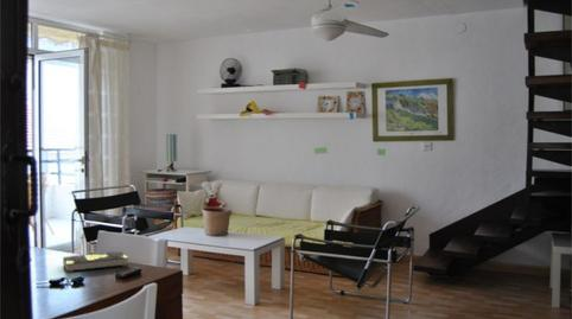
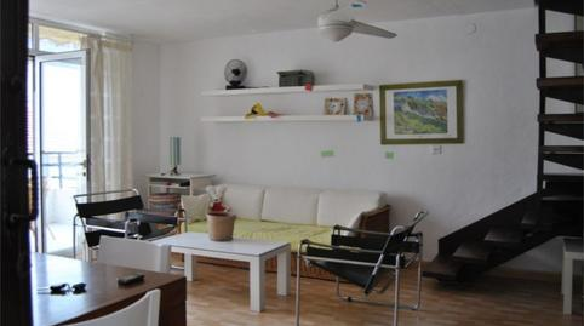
- book (95, 260)
